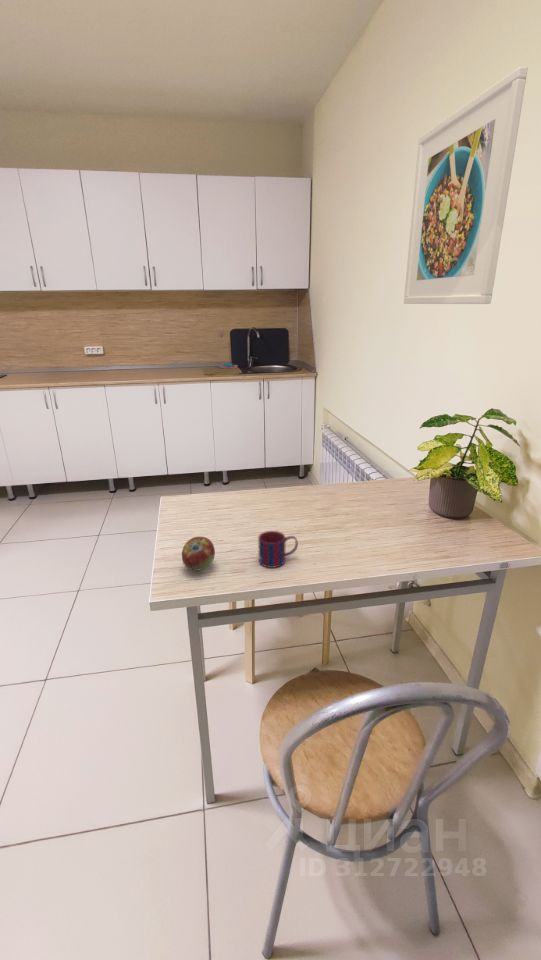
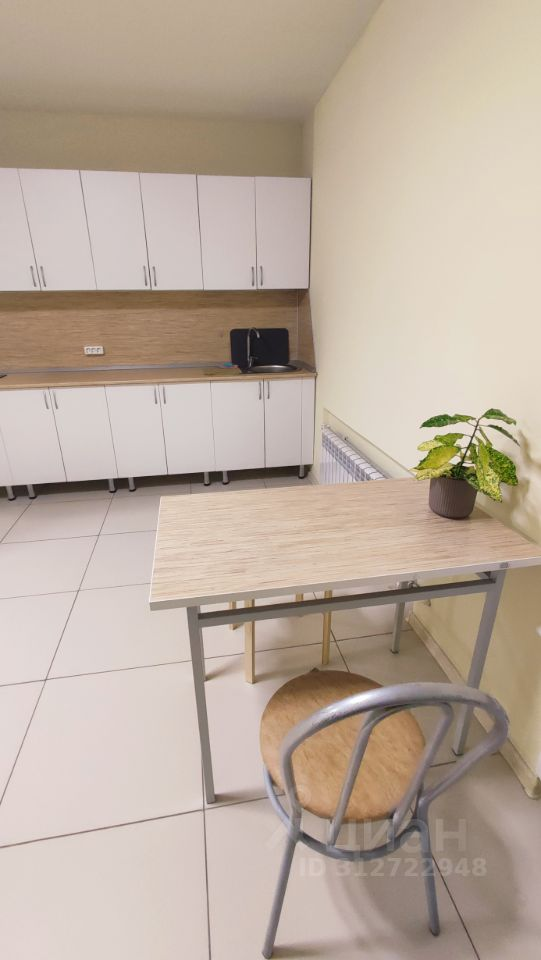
- fruit (198, 554)
- mug (278, 548)
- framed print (451, 212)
